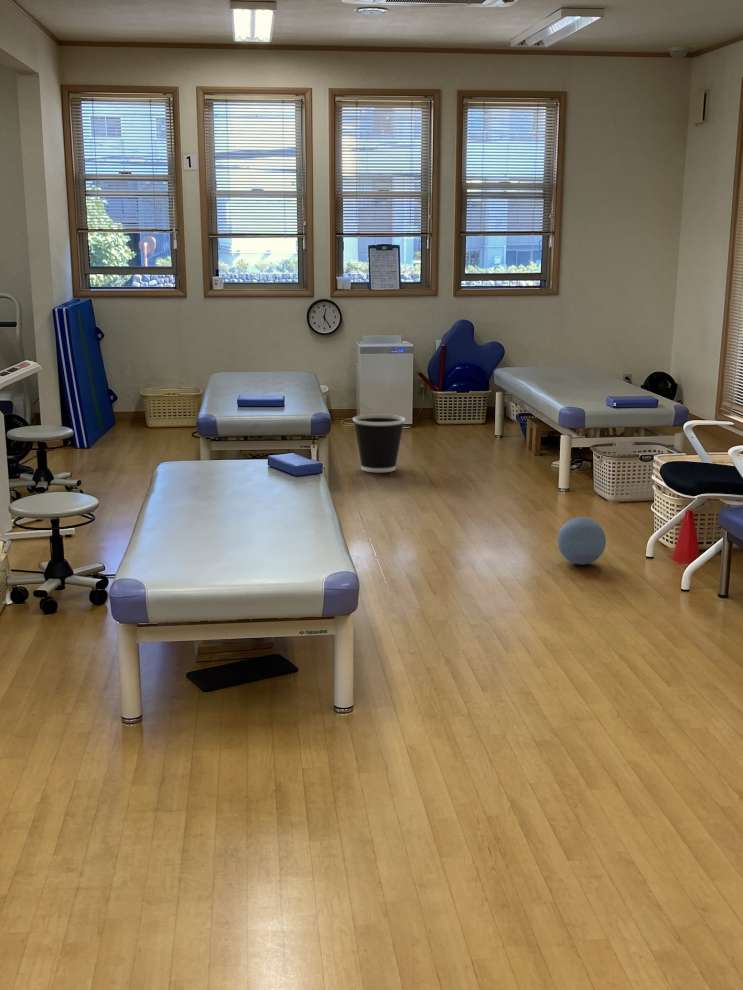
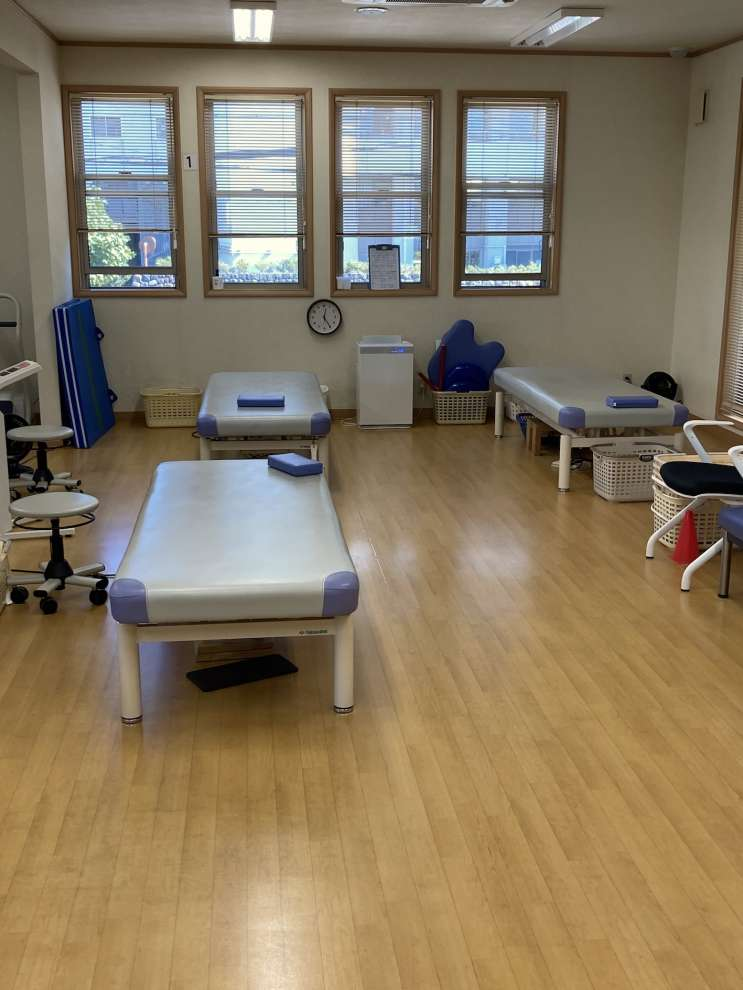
- wastebasket (378, 443)
- ball (581, 540)
